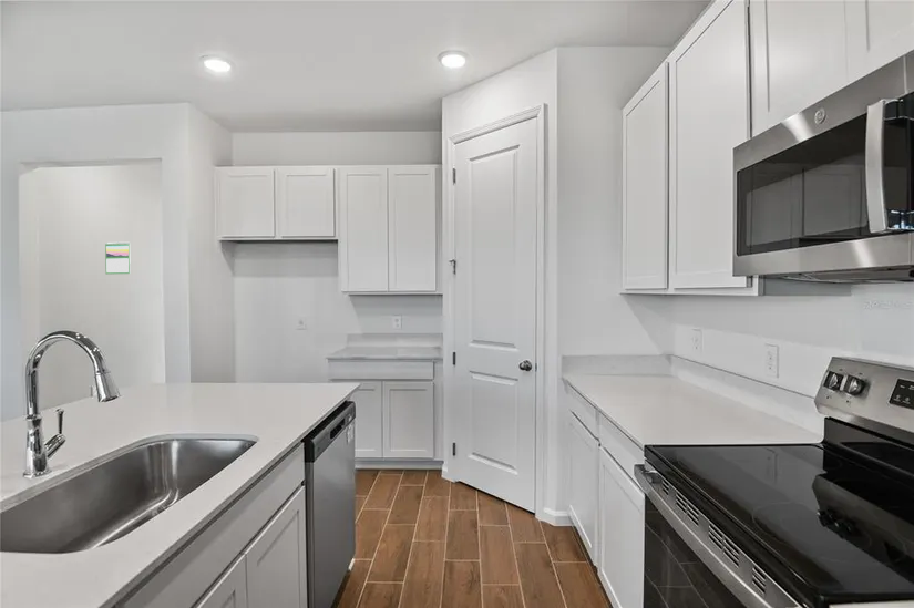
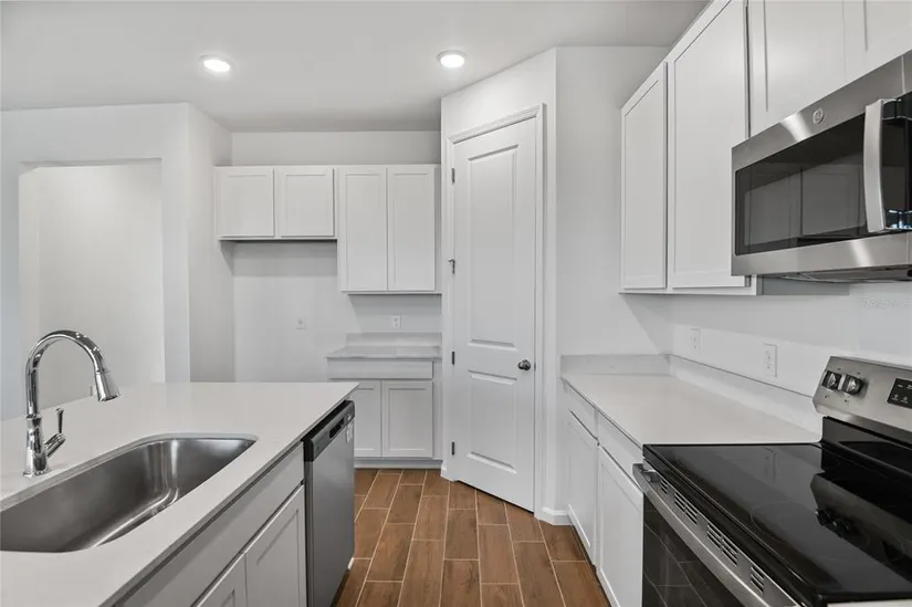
- calendar (117, 257)
